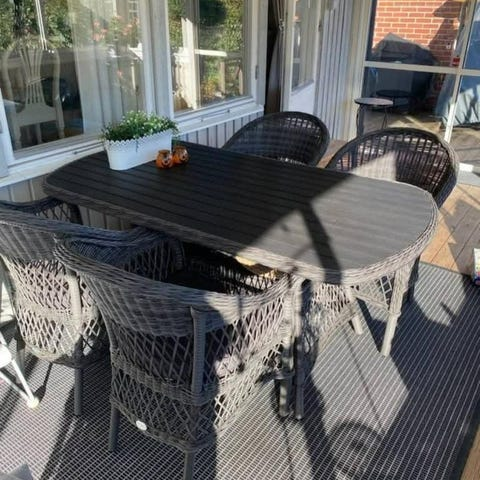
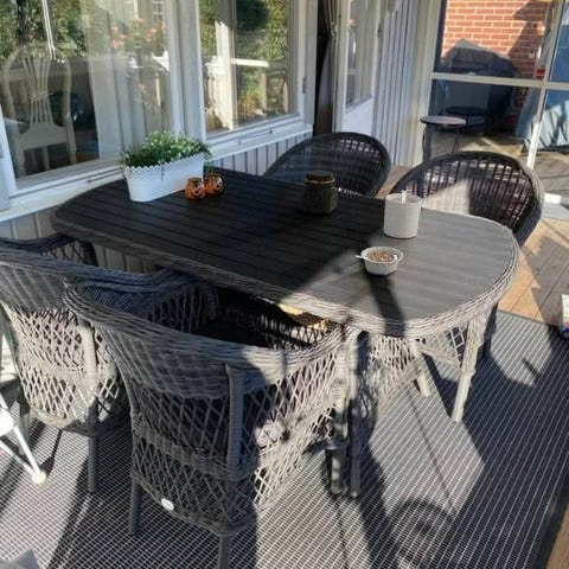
+ candle (402, 212)
+ jar (319, 191)
+ legume (381, 261)
